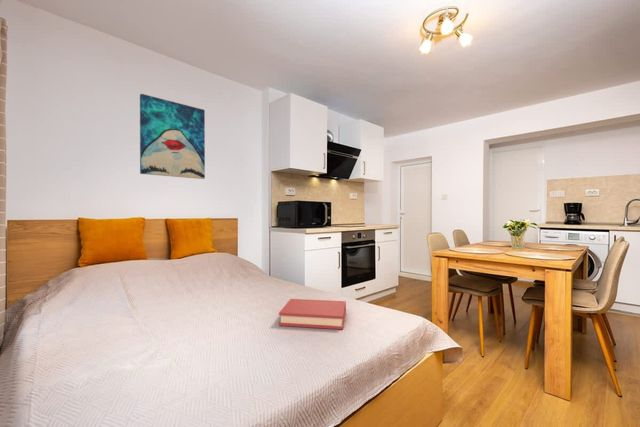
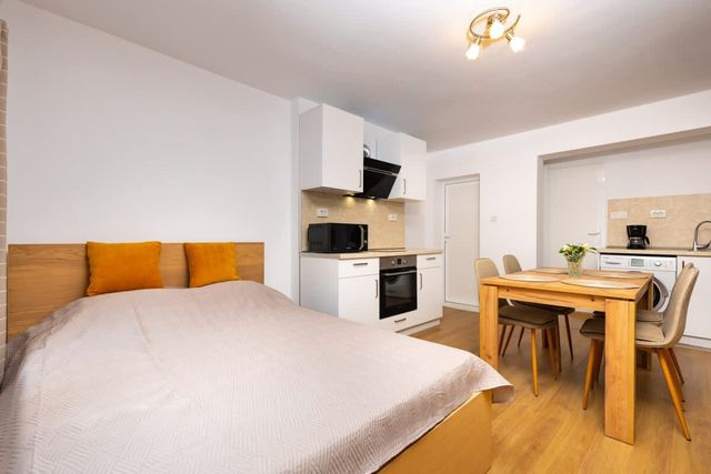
- wall art (174, 139)
- hardback book (314, 312)
